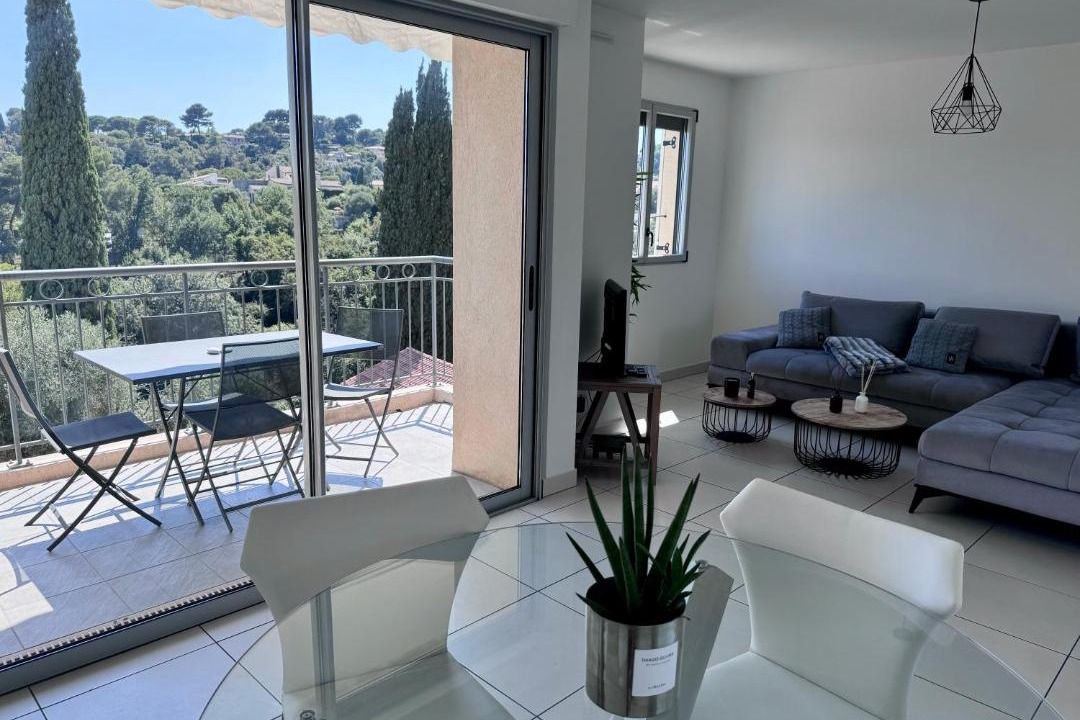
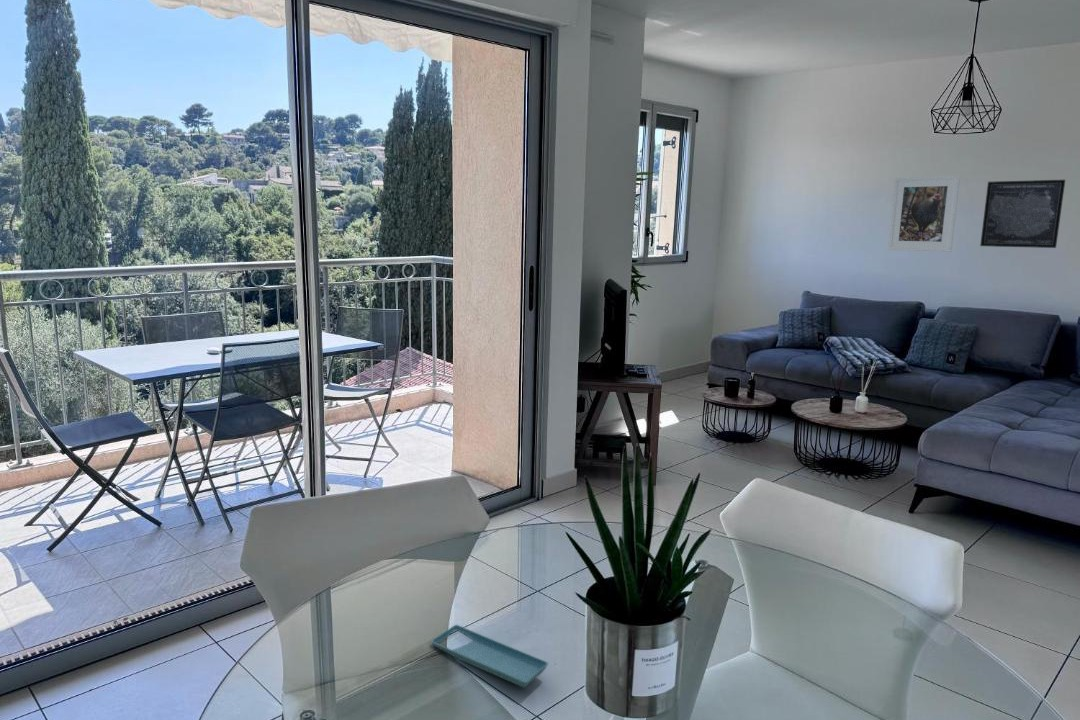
+ wall art (1021, 214)
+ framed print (922, 214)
+ saucer (488, 655)
